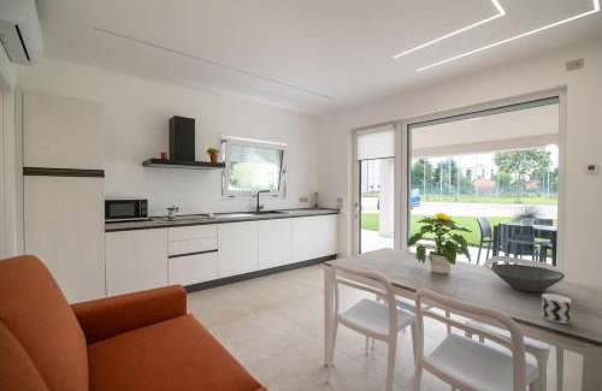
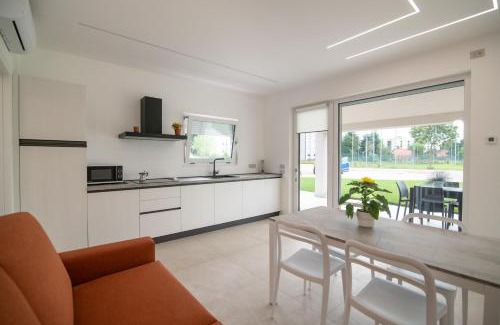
- cup (556, 307)
- bowl (525, 278)
